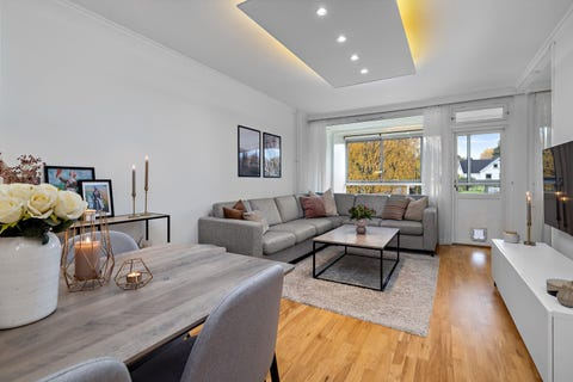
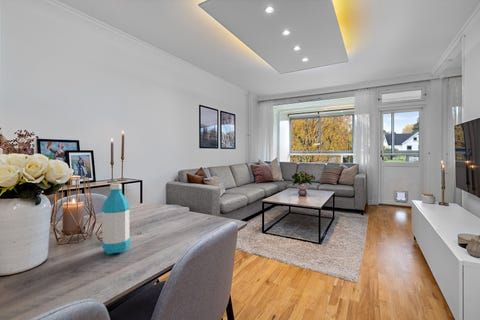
+ water bottle (116, 217)
